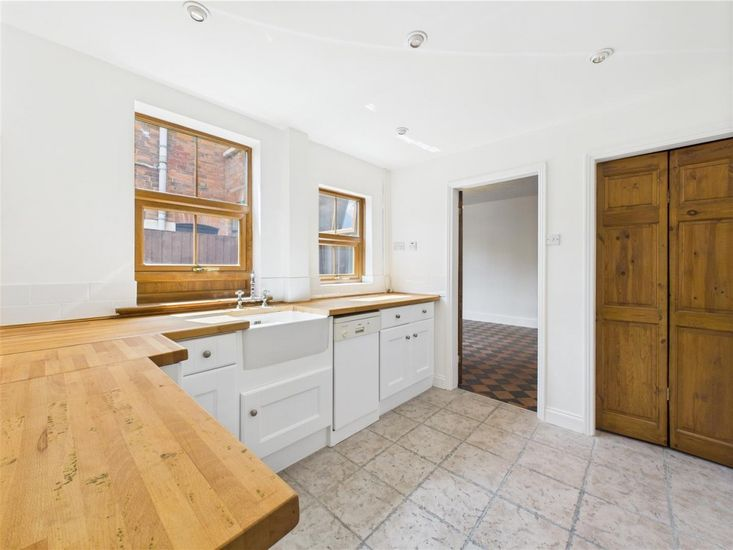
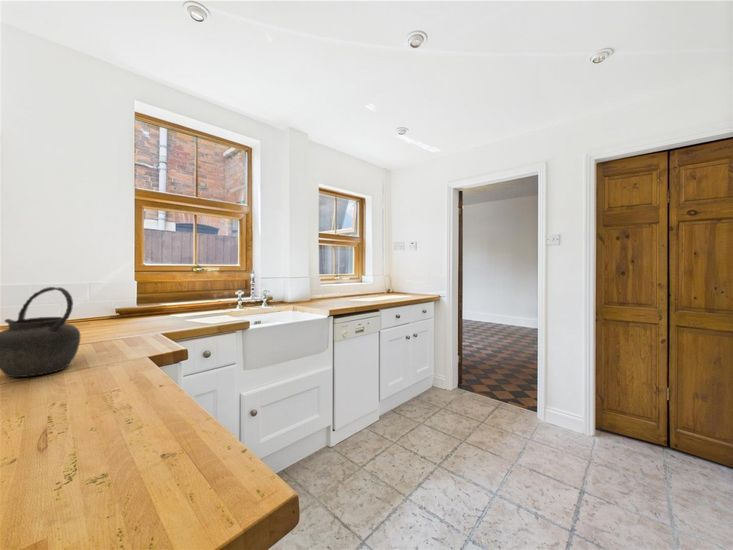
+ kettle (36, 328)
